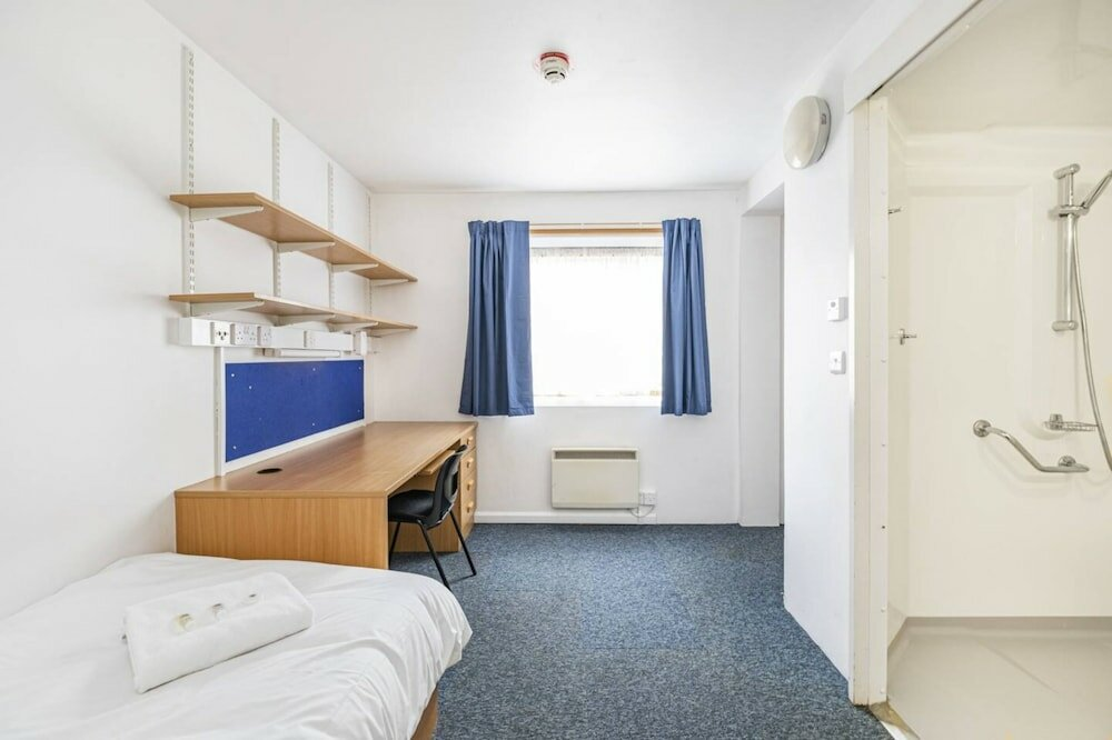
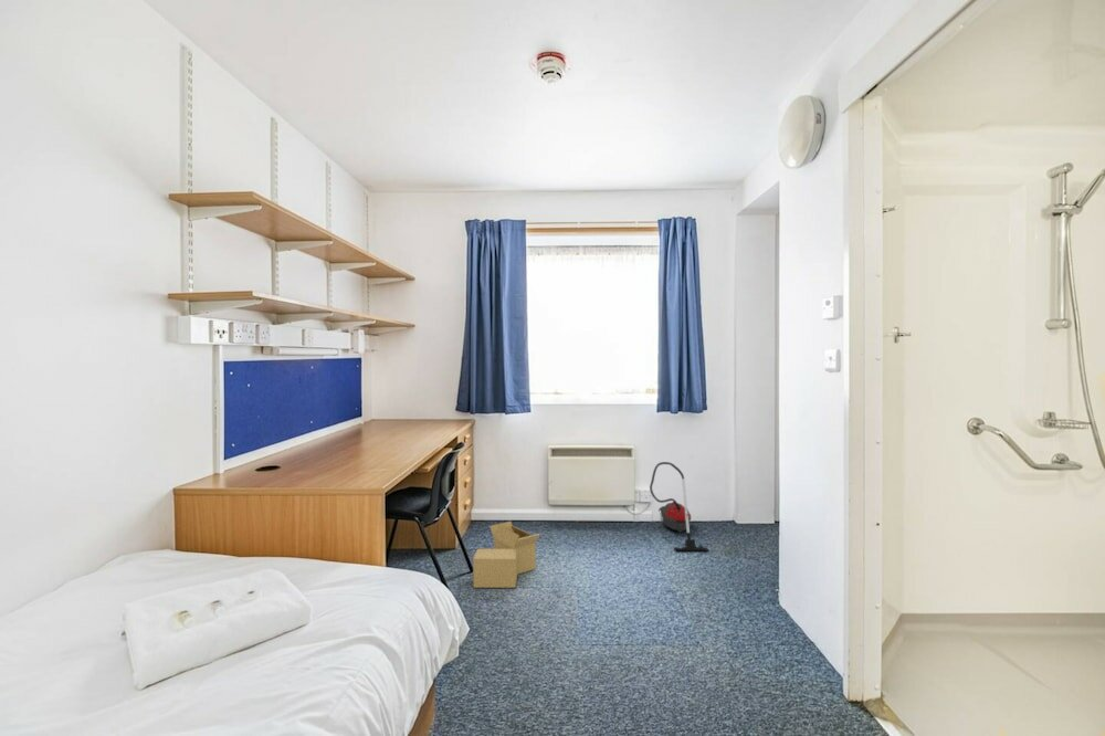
+ vacuum cleaner (672, 498)
+ cardboard box (509, 550)
